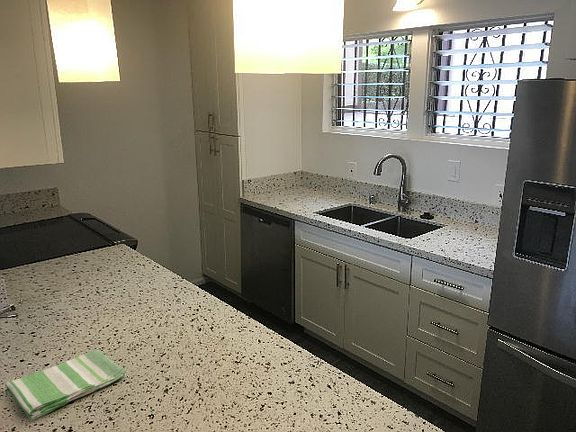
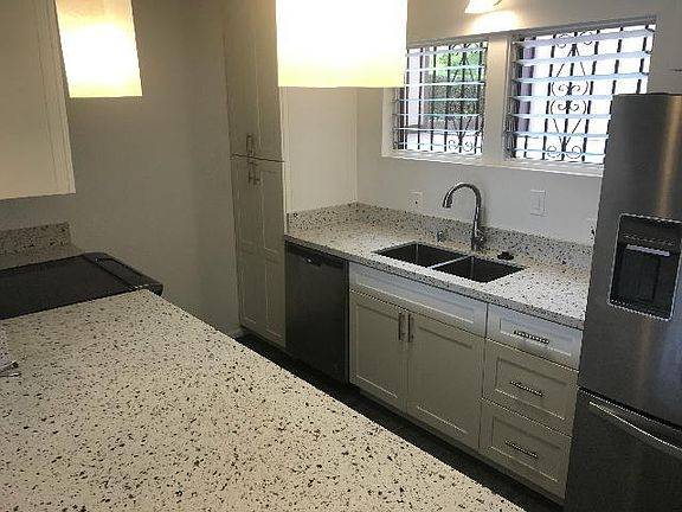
- dish towel (66, 379)
